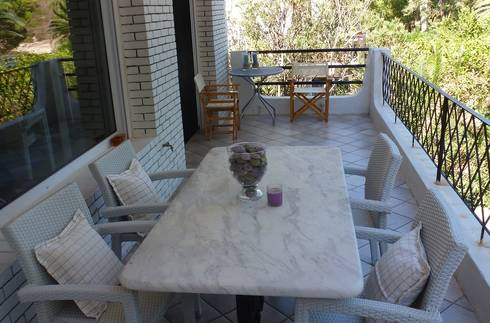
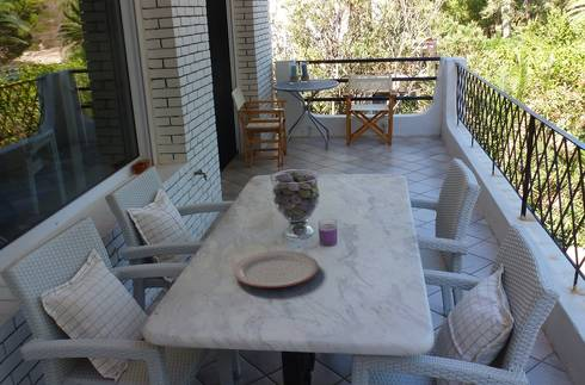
+ plate (276, 271)
